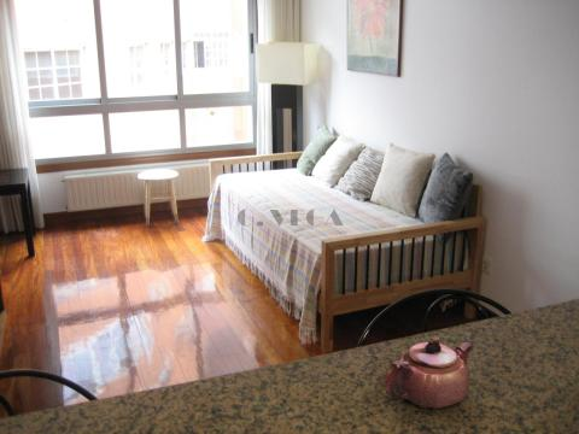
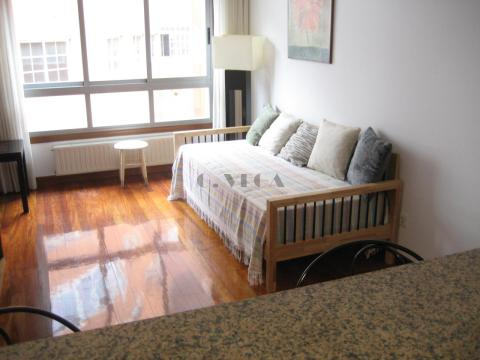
- teapot (428, 365)
